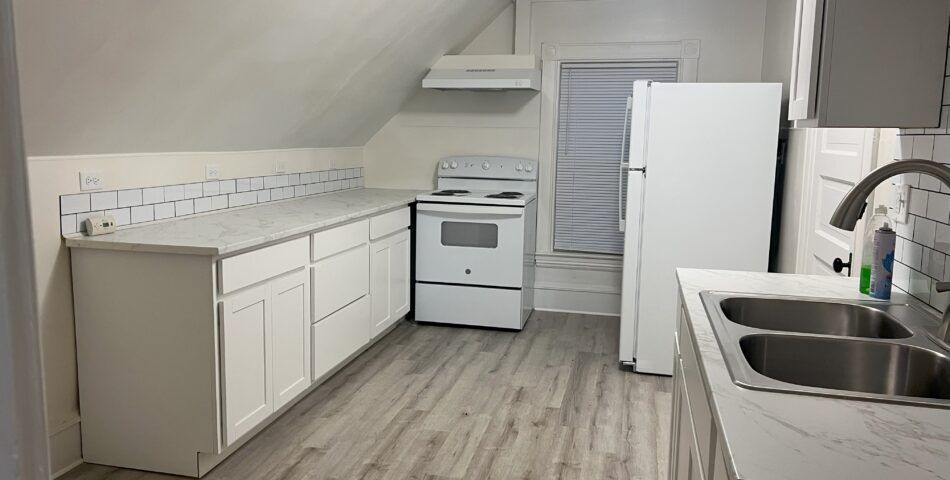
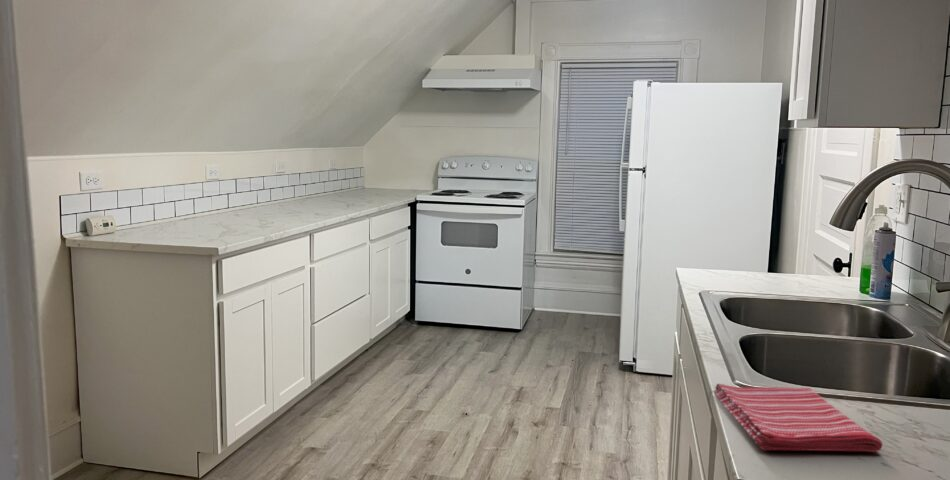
+ dish towel (790, 414)
